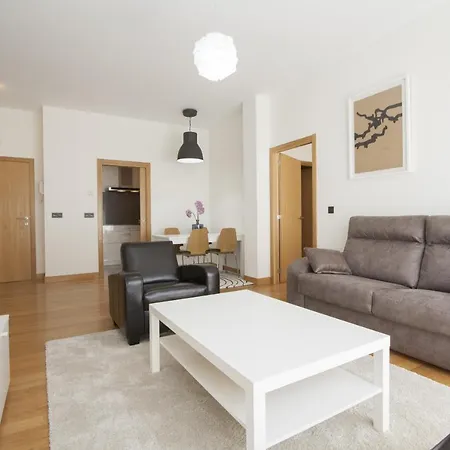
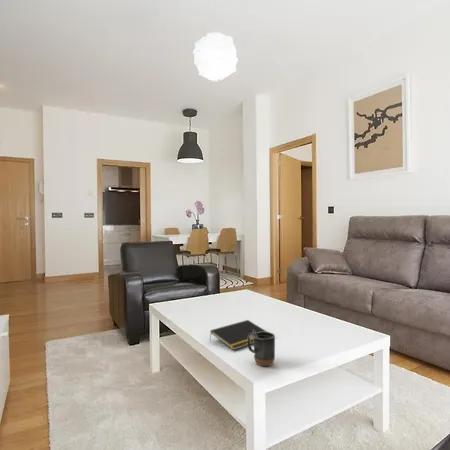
+ mug (261, 346)
+ notepad (241, 333)
